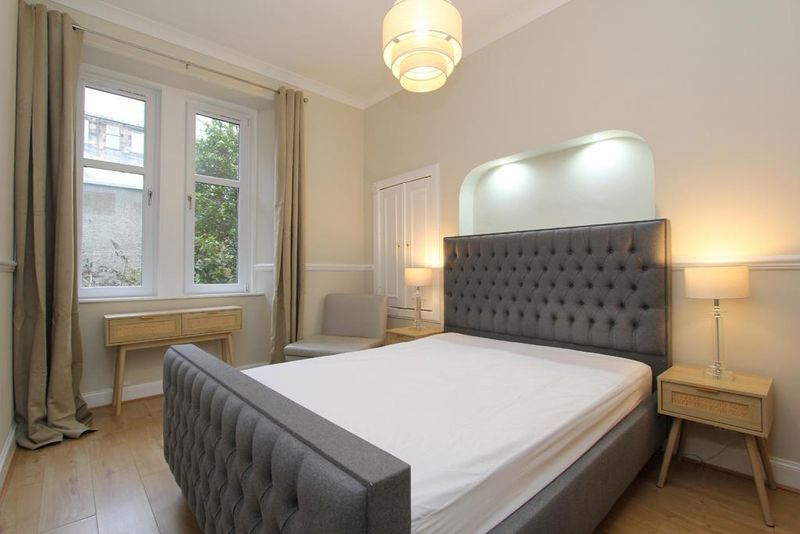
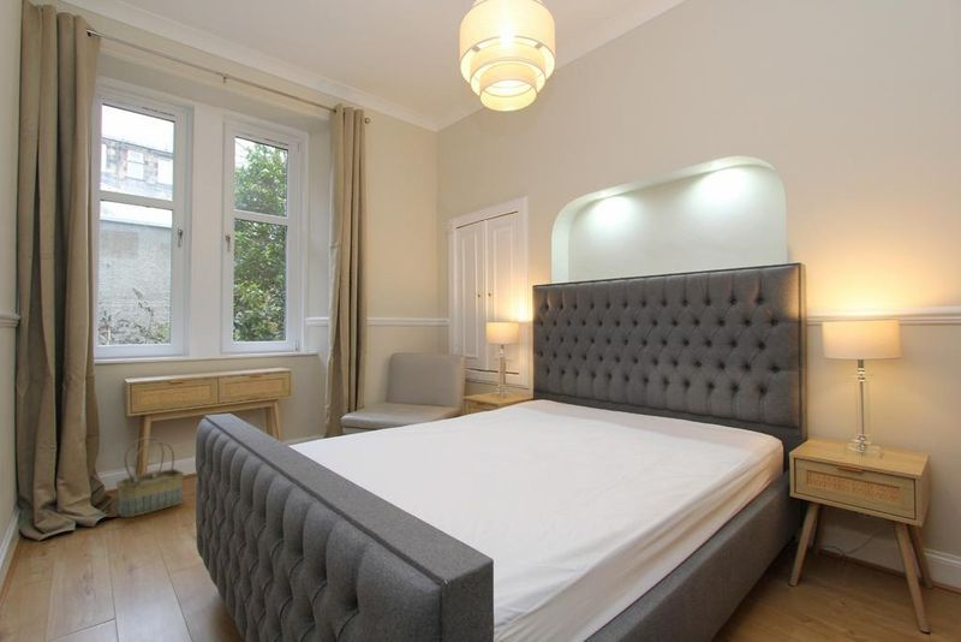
+ basket (150, 472)
